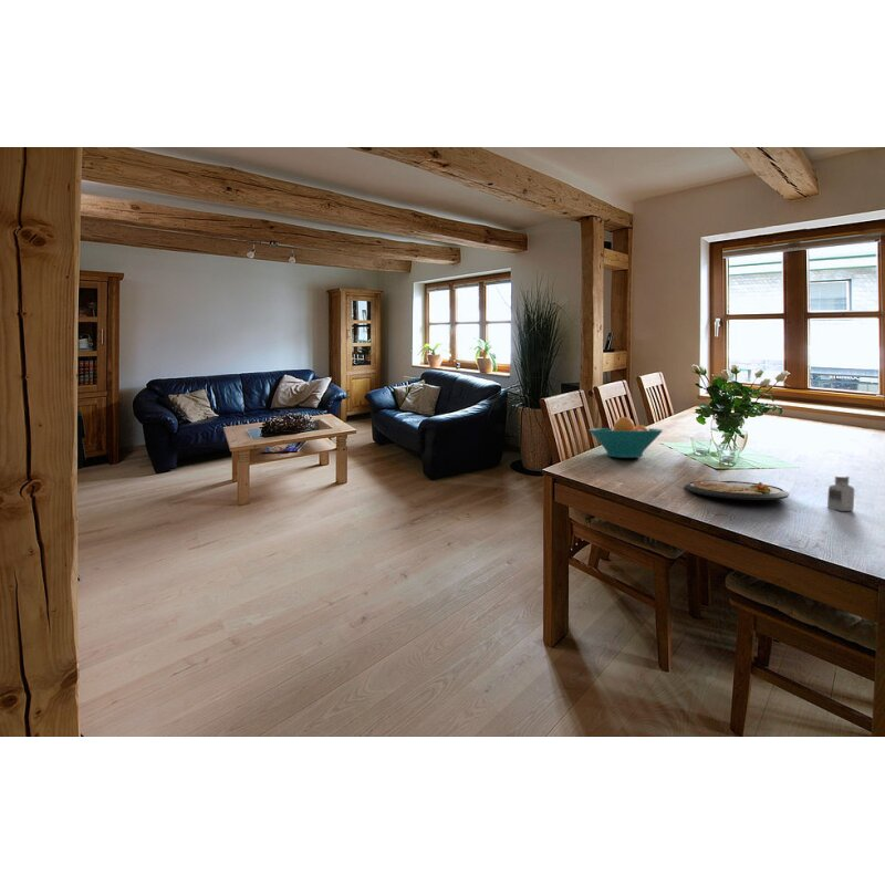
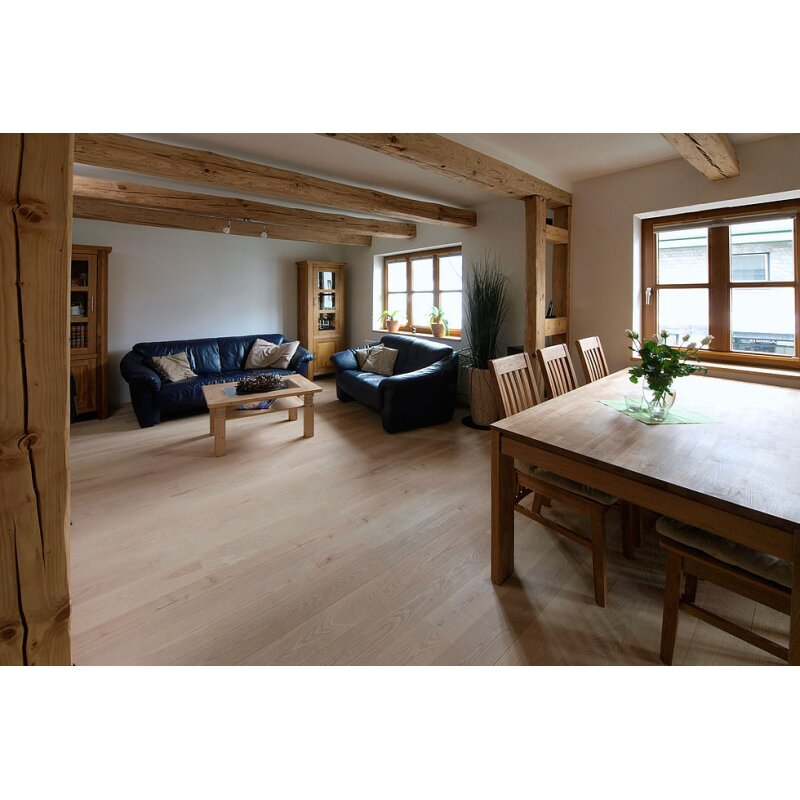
- saltshaker (841, 492)
- fruit bowl (624, 436)
- dish (733, 487)
